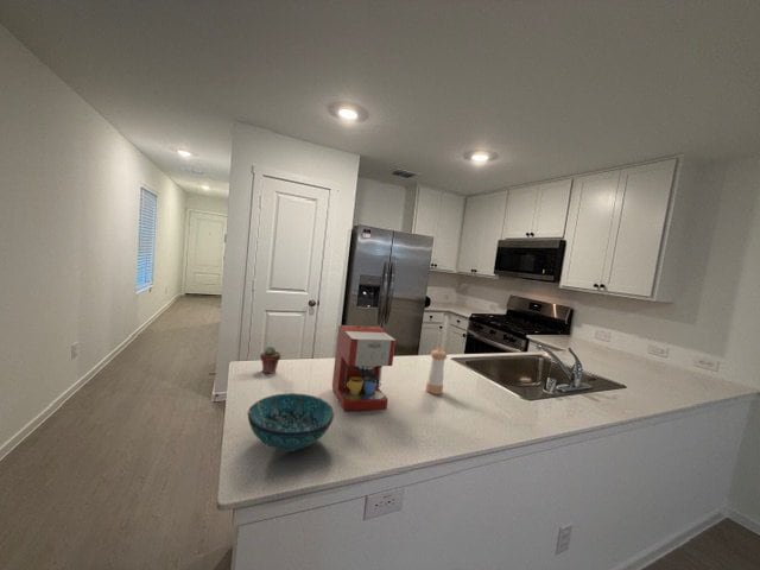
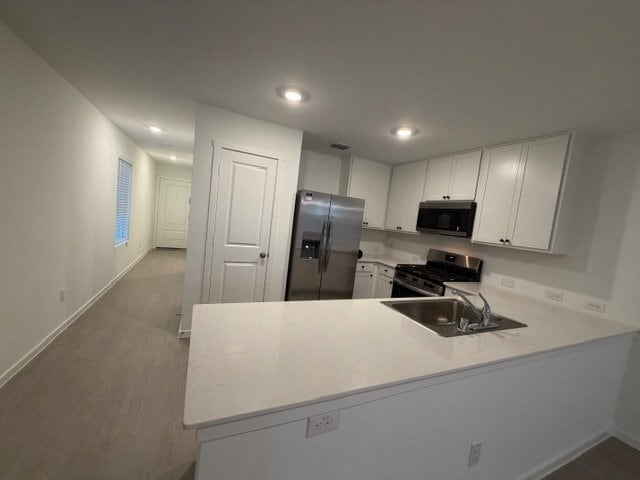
- pepper shaker (436, 369)
- decorative bowl (290, 426)
- coffee maker (361, 363)
- potted succulent (270, 359)
